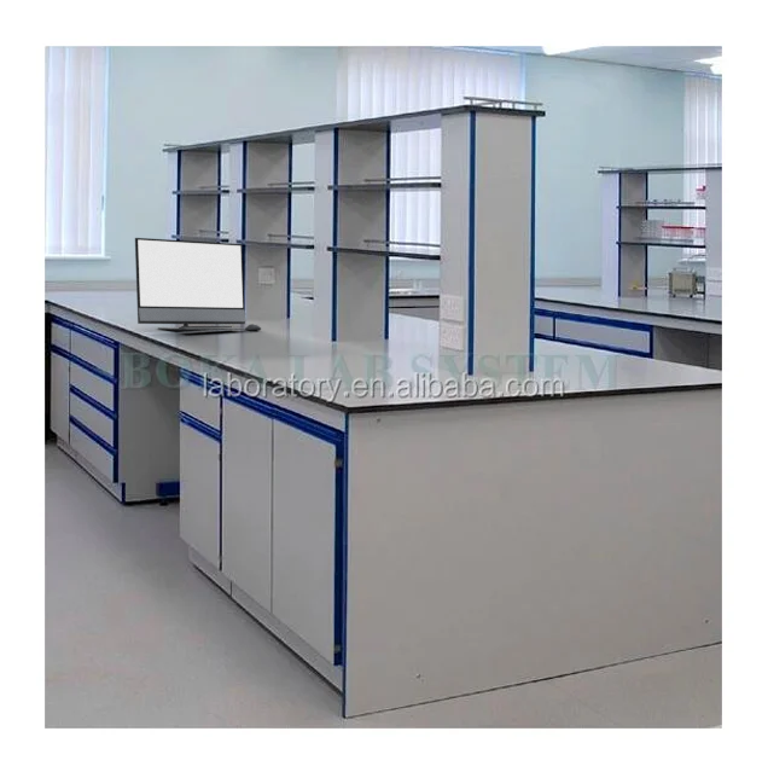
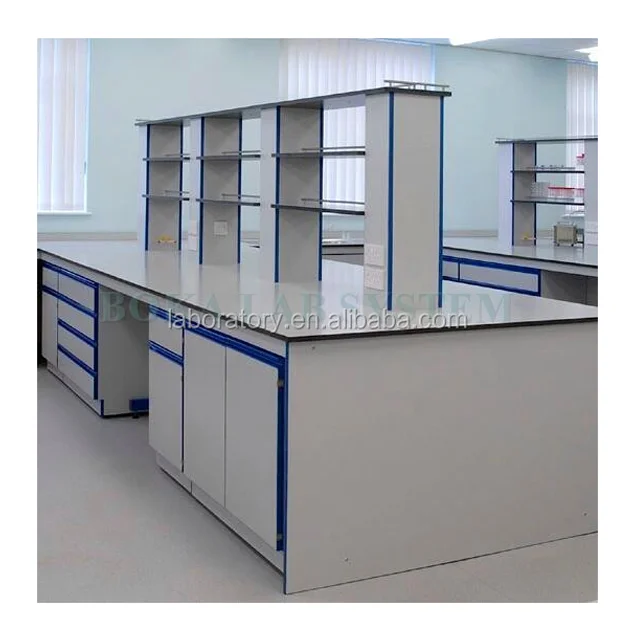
- monitor (200, 285)
